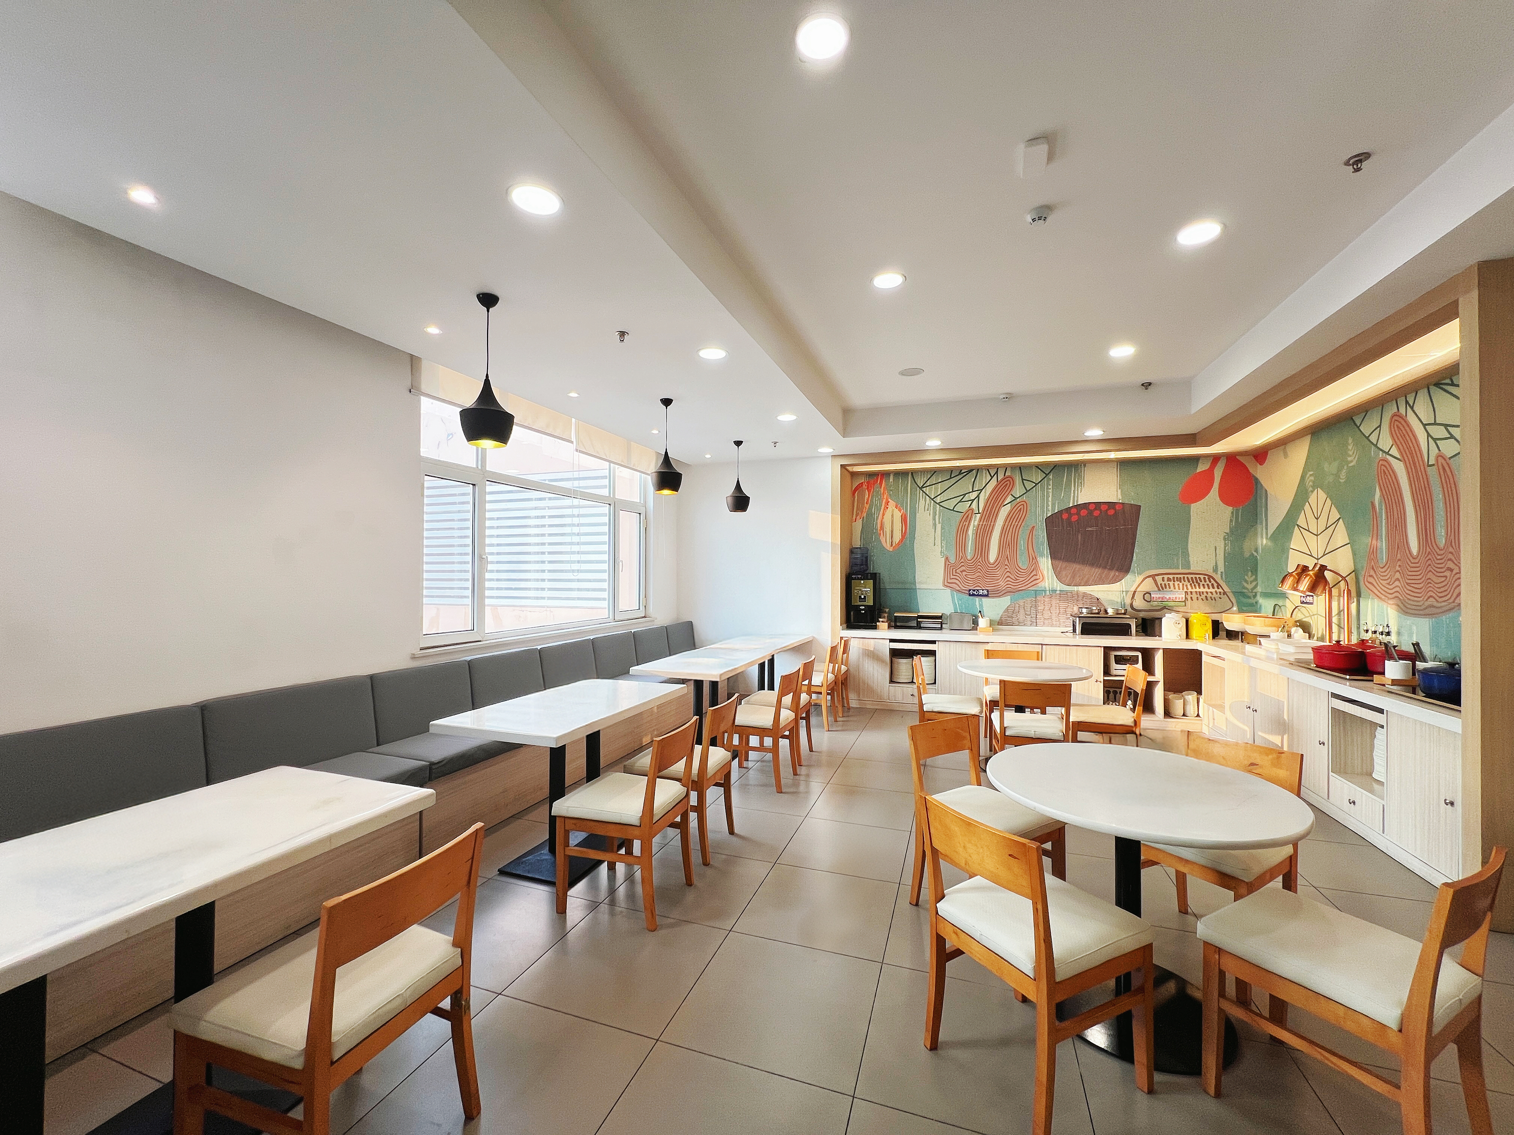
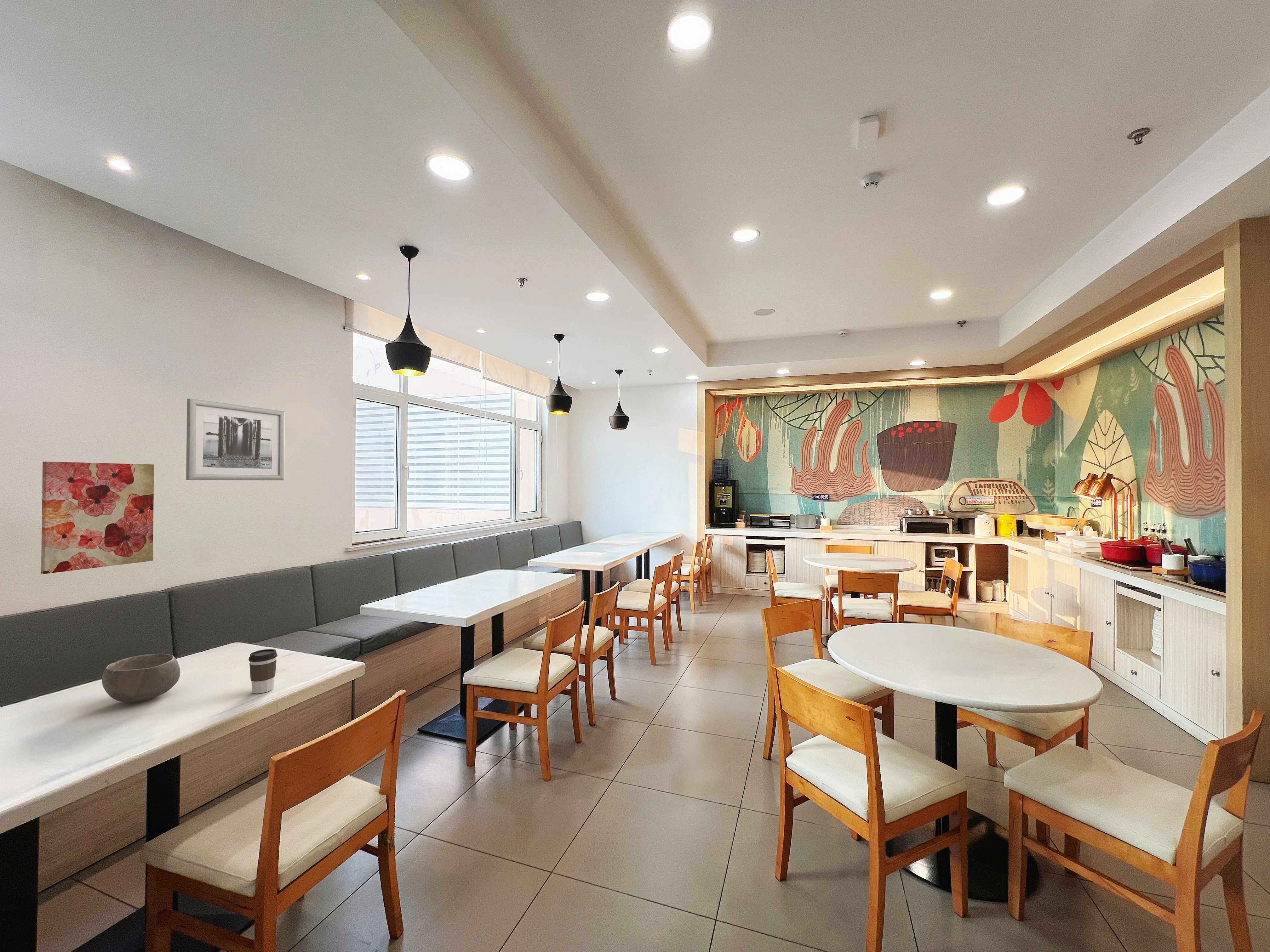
+ wall art (240, 443)
+ coffee cup (263, 671)
+ wall art (102, 515)
+ bowl (142, 679)
